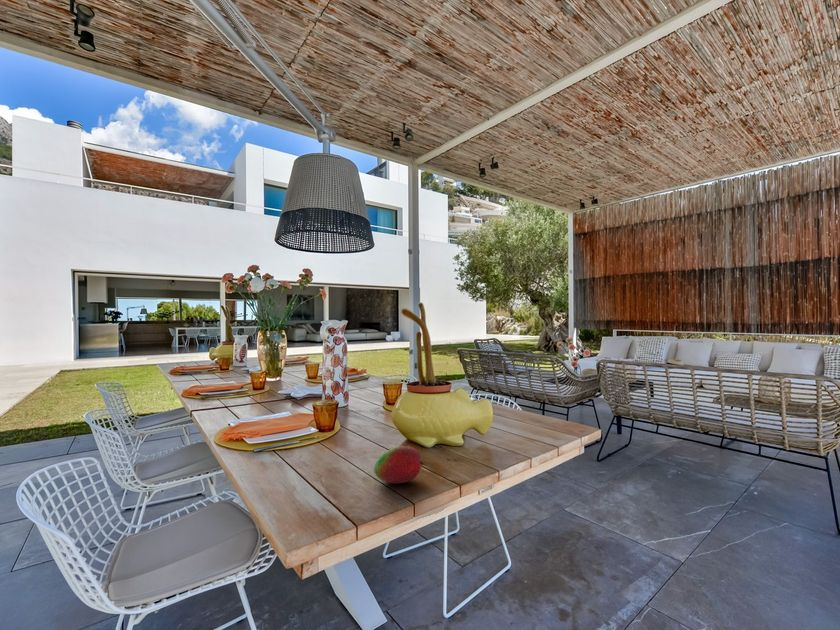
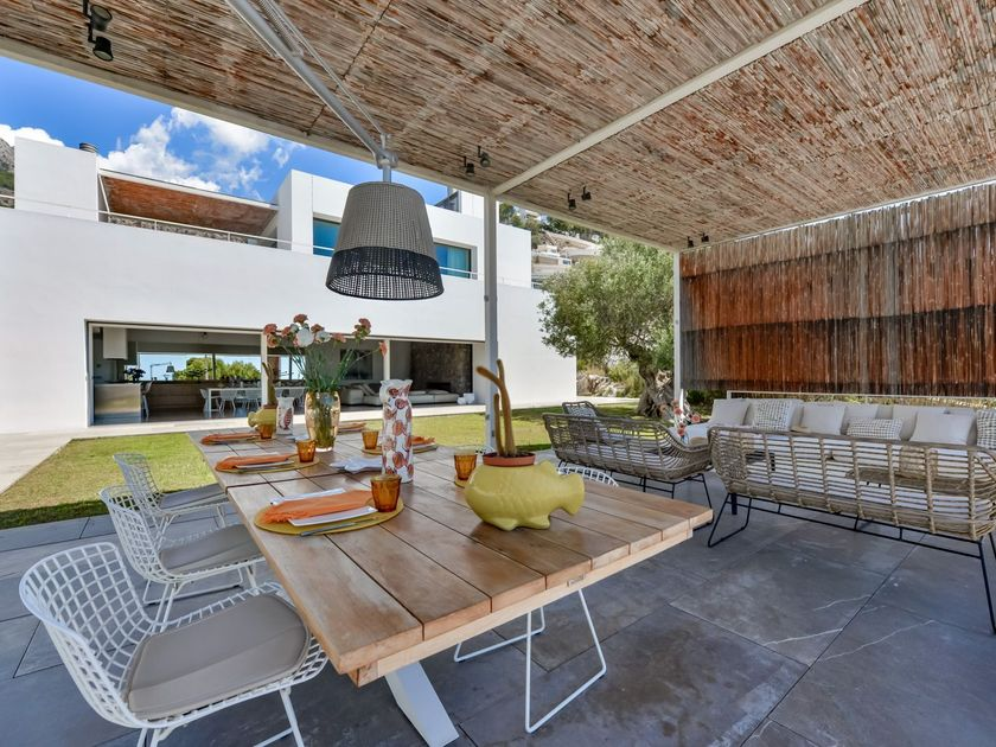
- fruit (398, 464)
